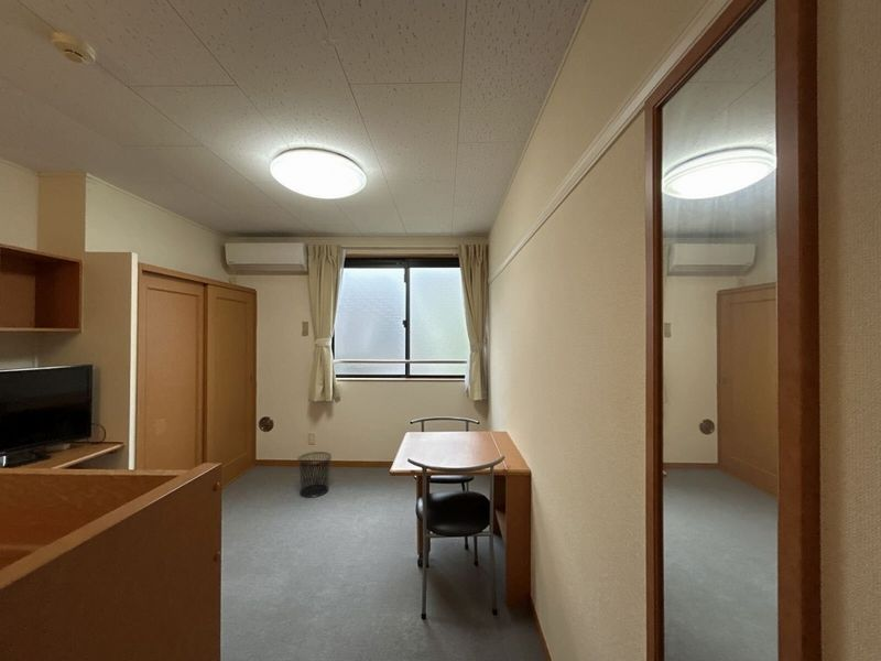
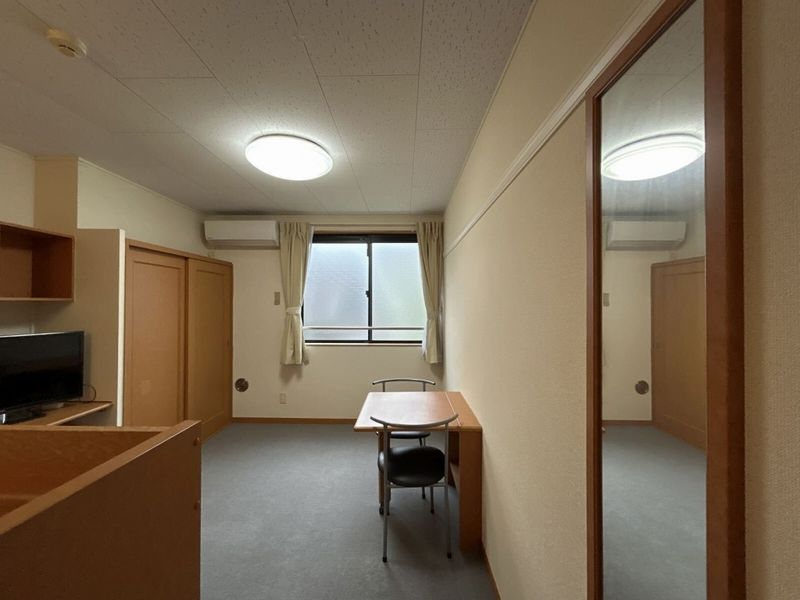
- waste bin (315, 474)
